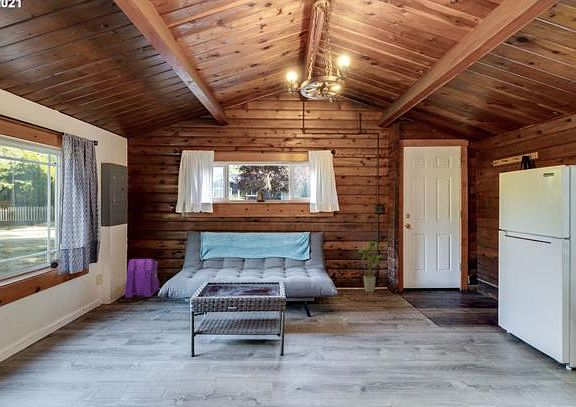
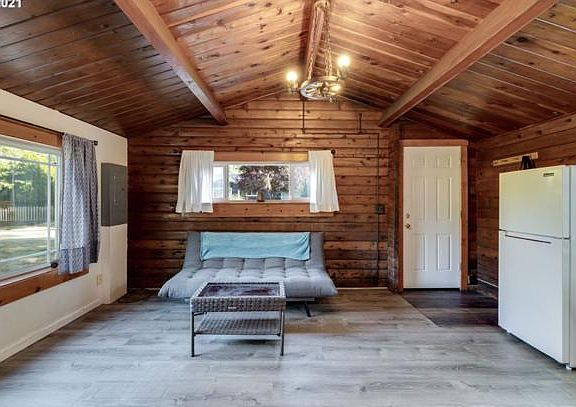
- house plant (372, 266)
- backpack (143, 276)
